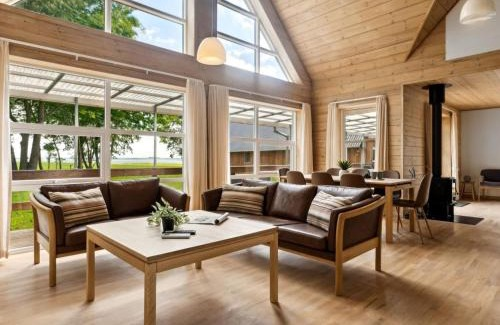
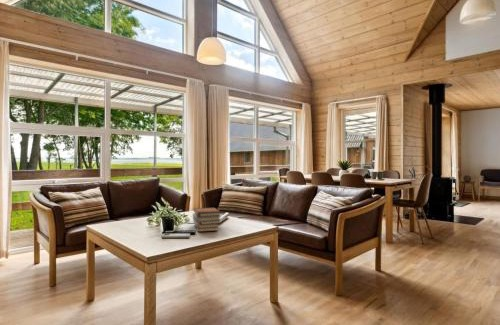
+ book stack (206, 218)
